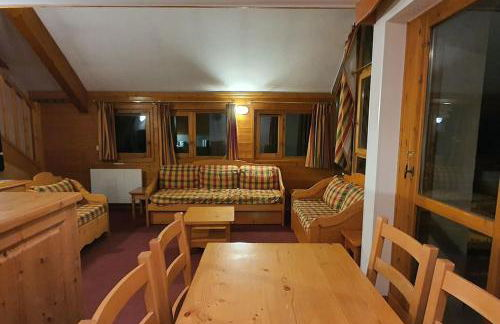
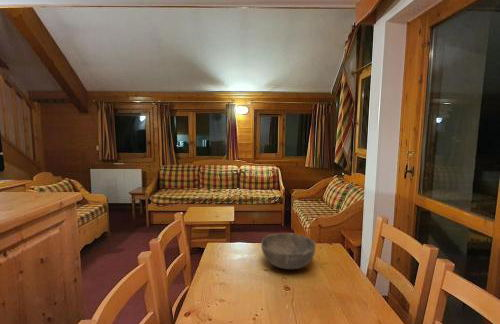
+ bowl (287, 253)
